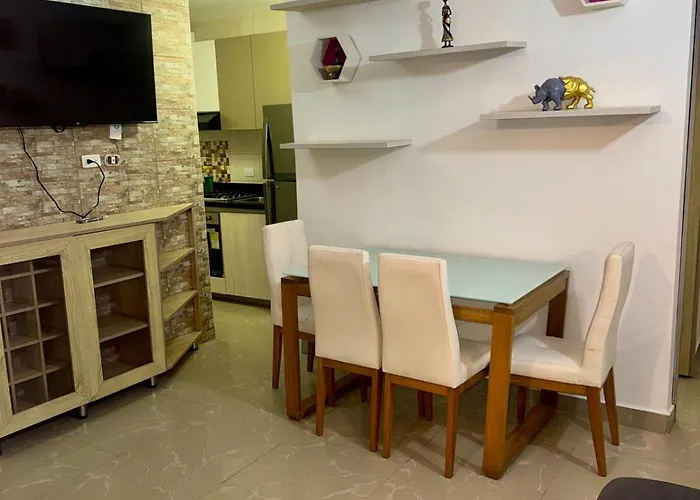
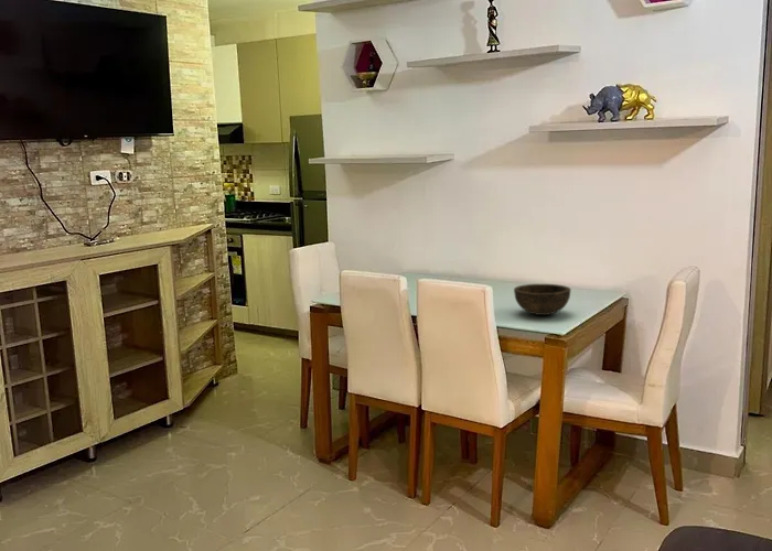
+ bowl (542, 301)
